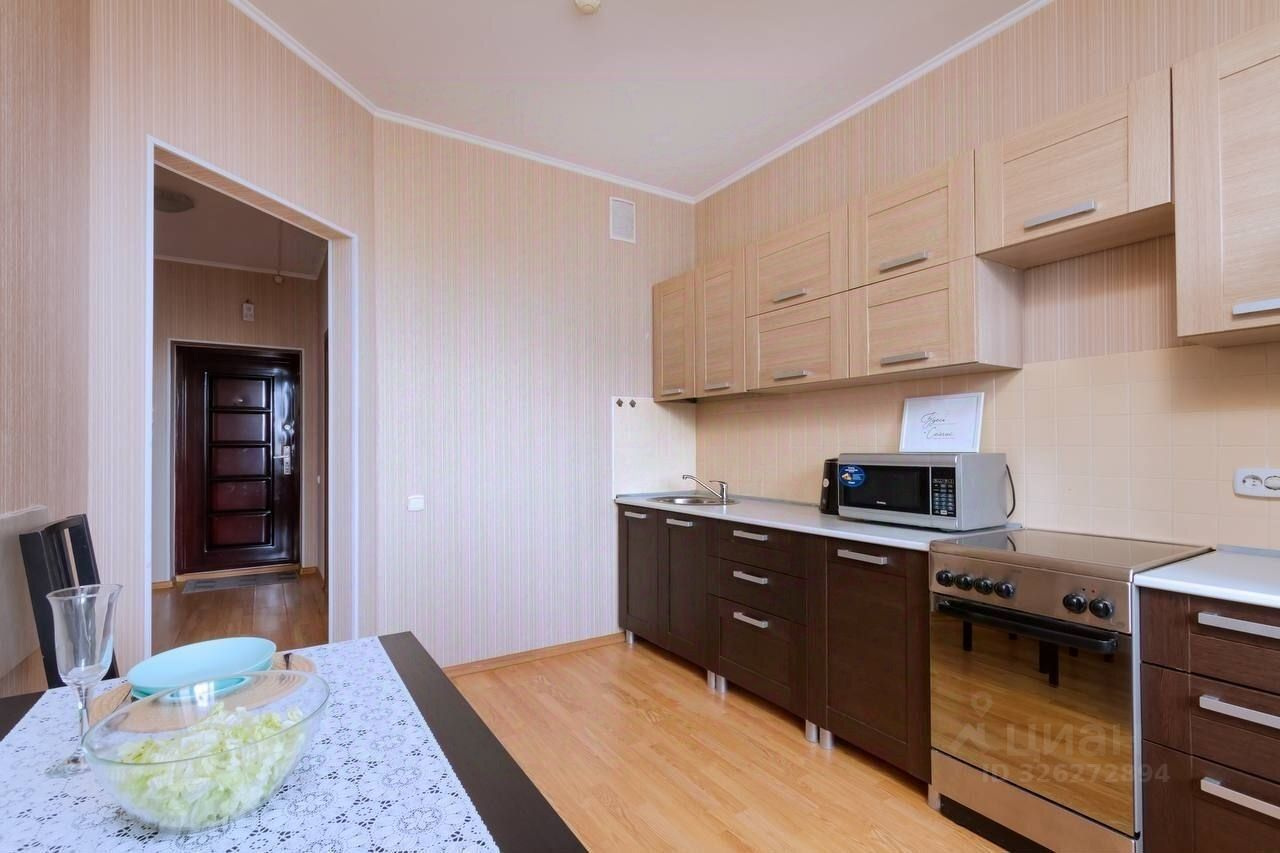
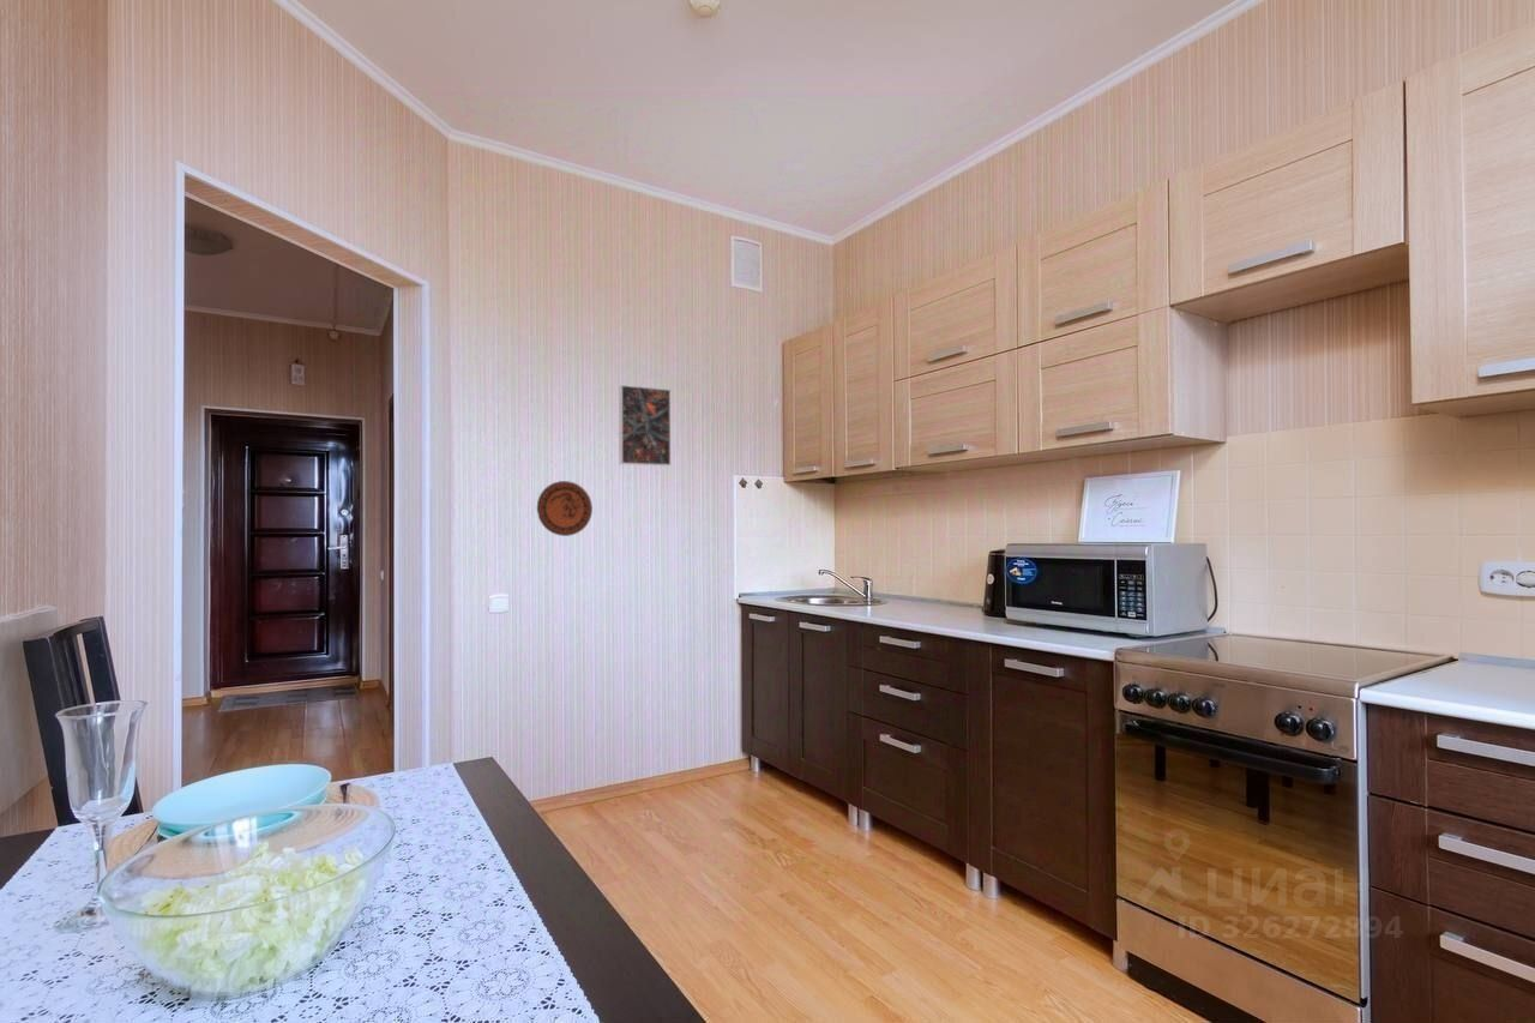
+ decorative plate (565, 507)
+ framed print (645, 426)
